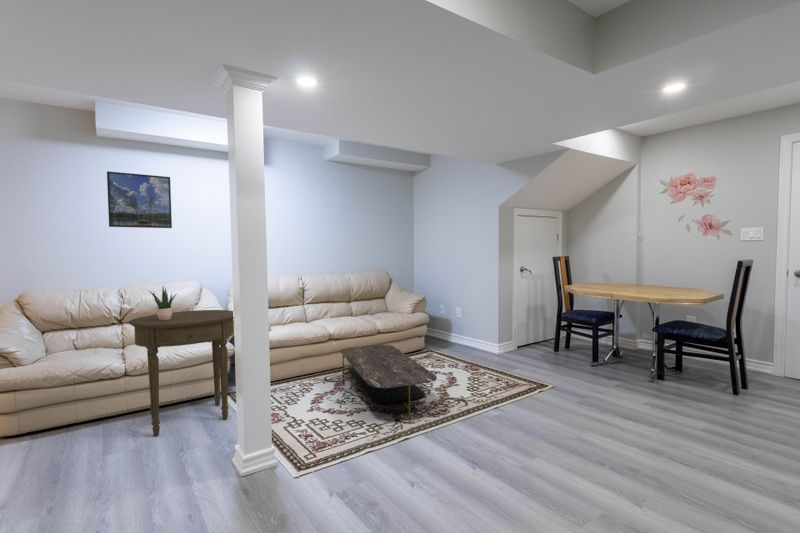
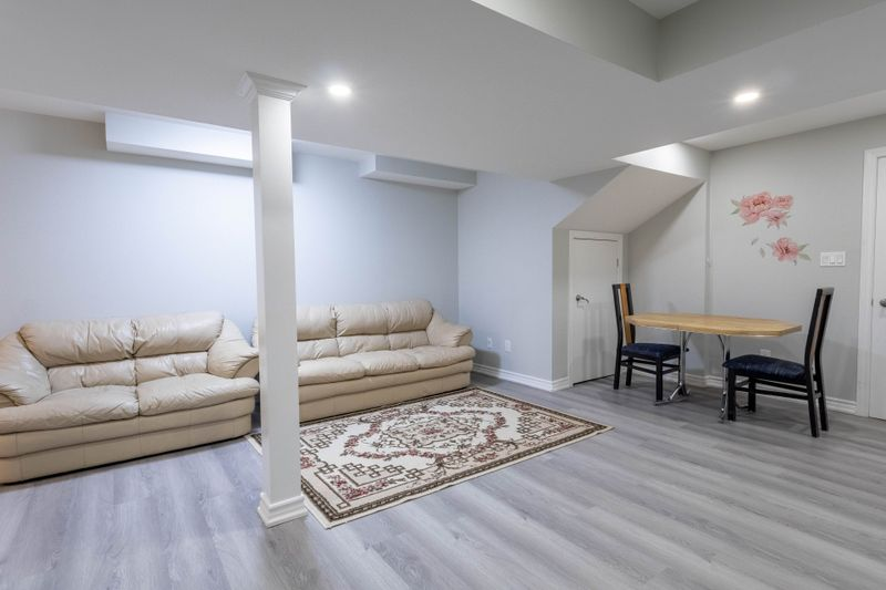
- coffee table (383, 377)
- side table (187, 344)
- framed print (140, 201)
- potted plant (163, 301)
